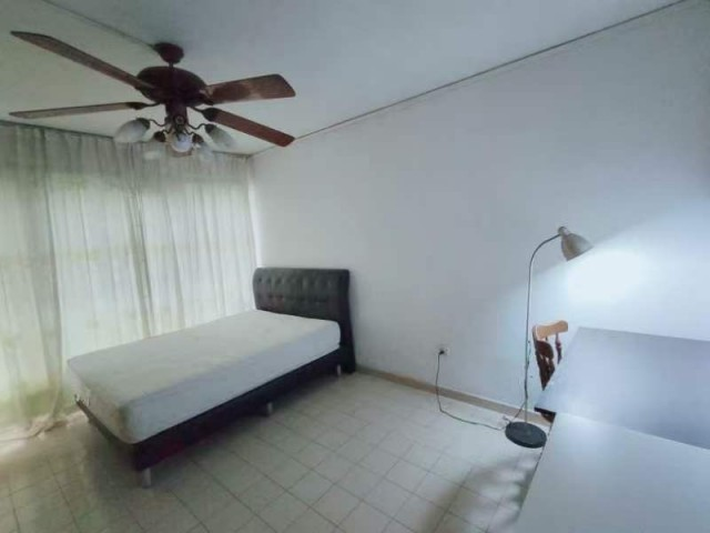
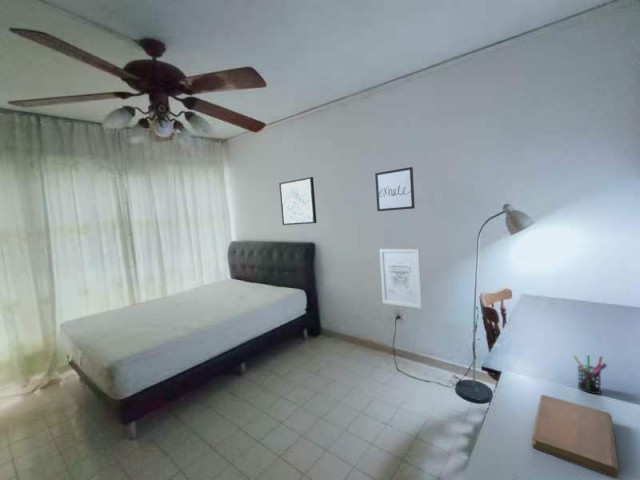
+ wall art (297, 202)
+ notebook (573, 429)
+ wall art (400, 277)
+ wall art (394, 190)
+ pen holder (590, 371)
